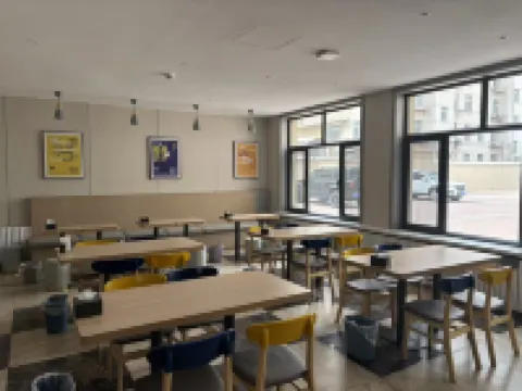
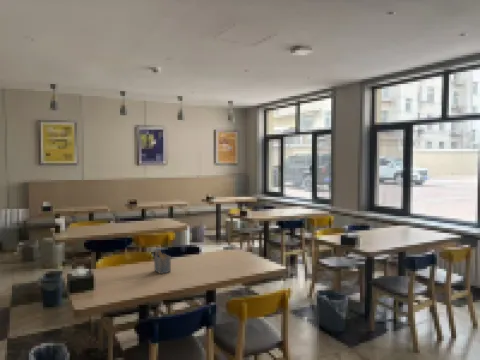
+ napkin holder (162, 261)
